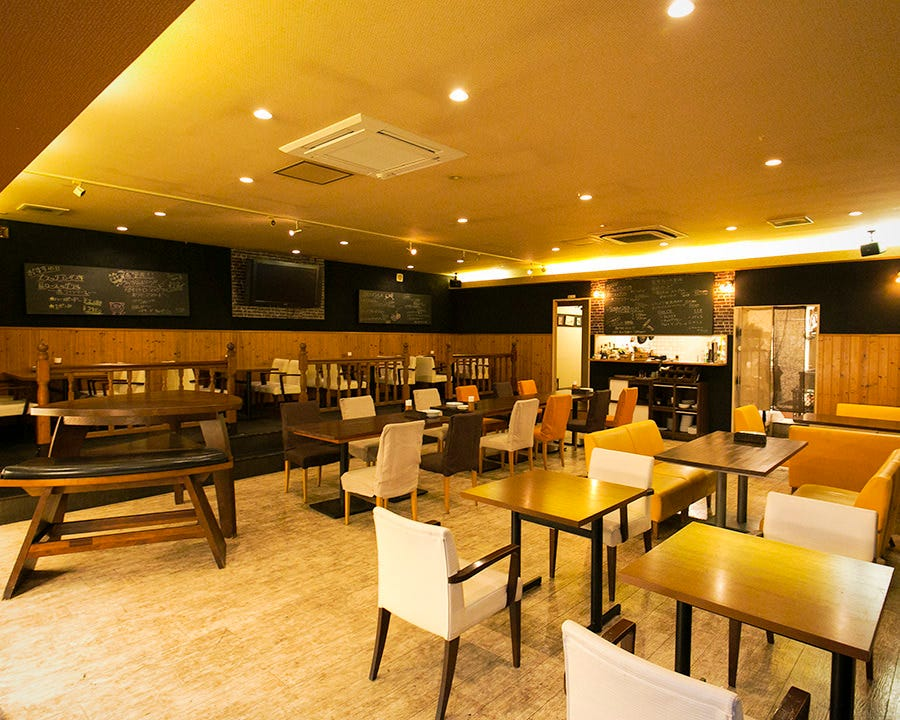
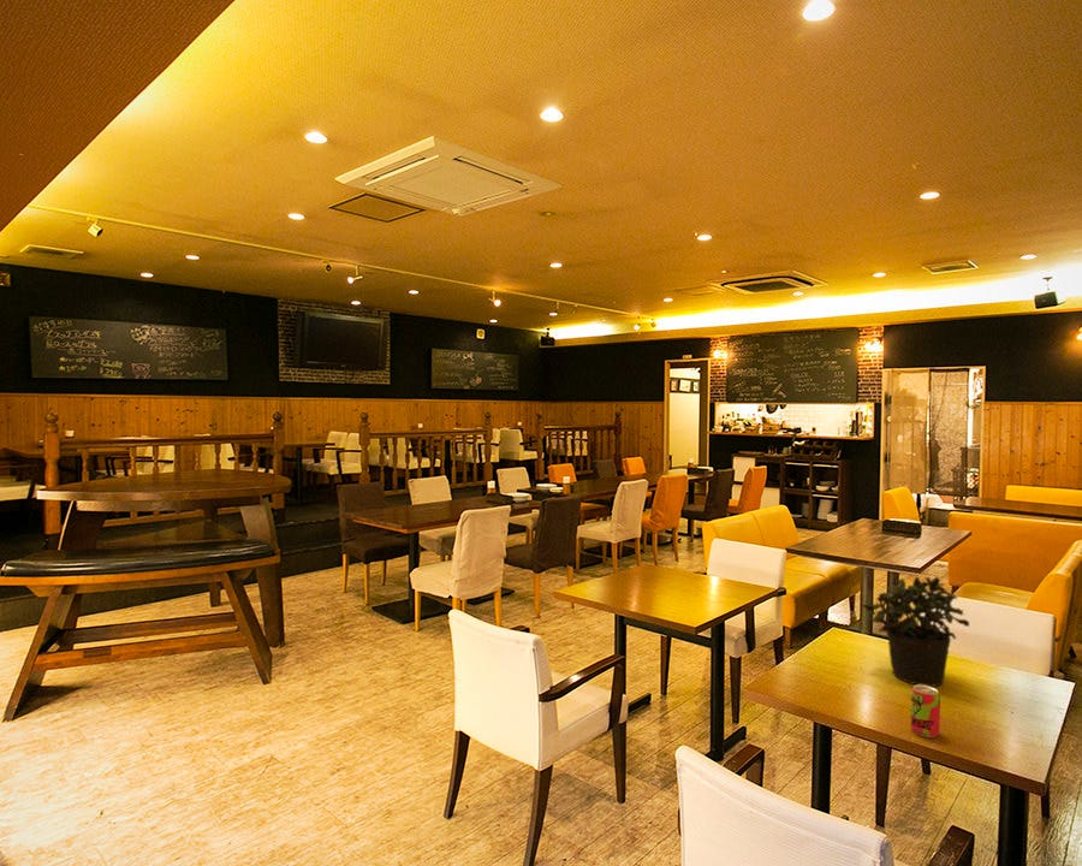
+ beverage can (925, 710)
+ potted plant (922, 627)
